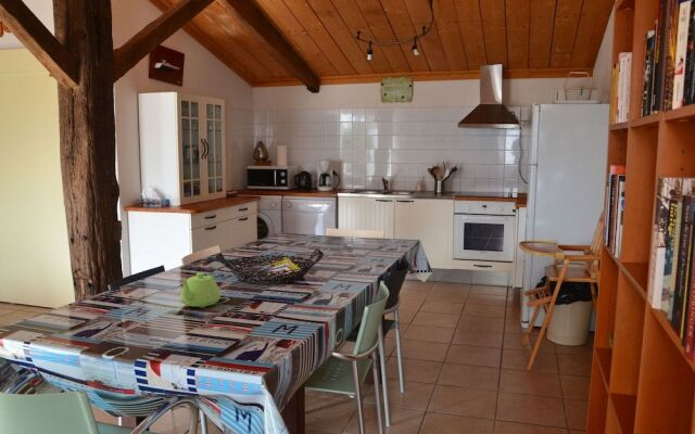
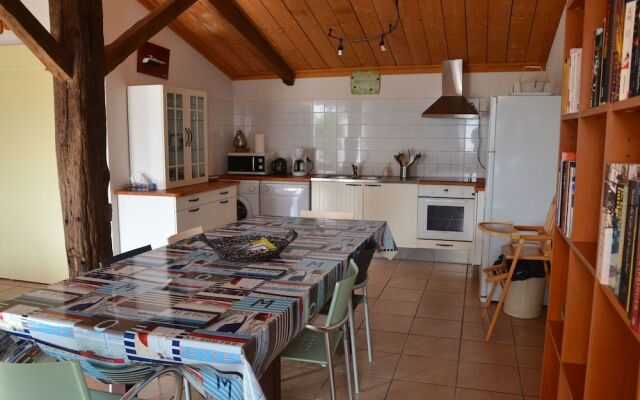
- teapot (199, 289)
